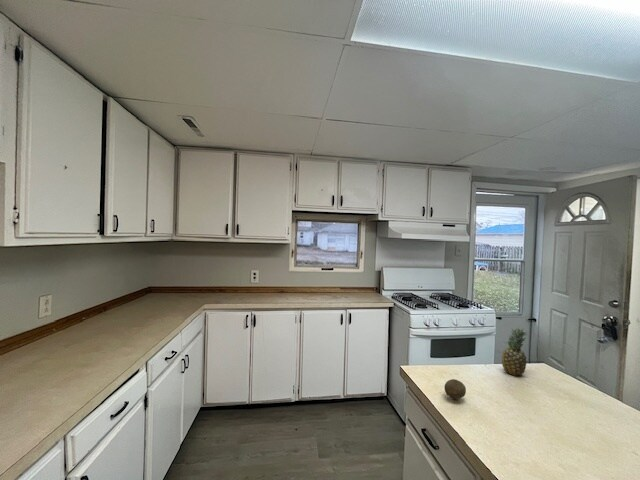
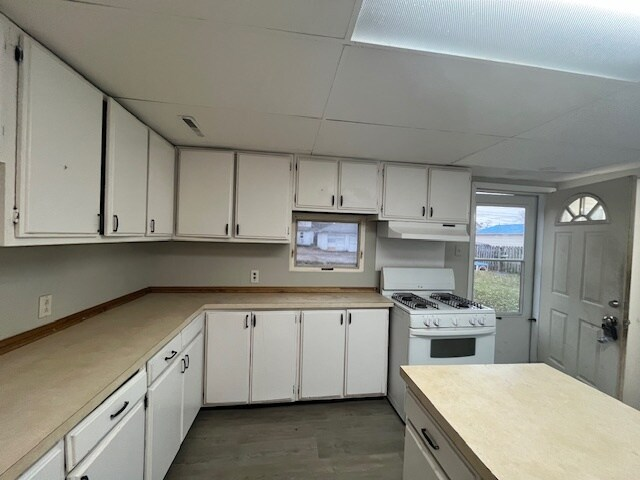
- fruit (514, 349)
- fruit (454, 389)
